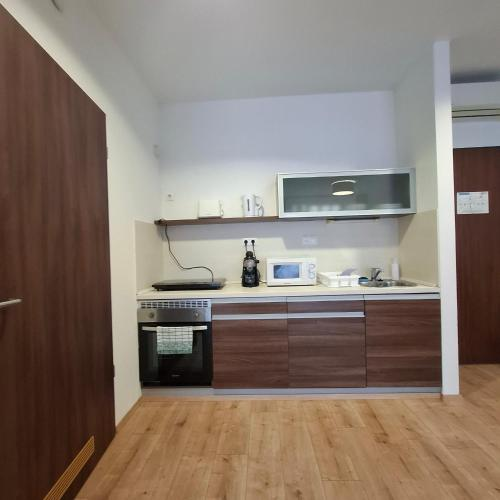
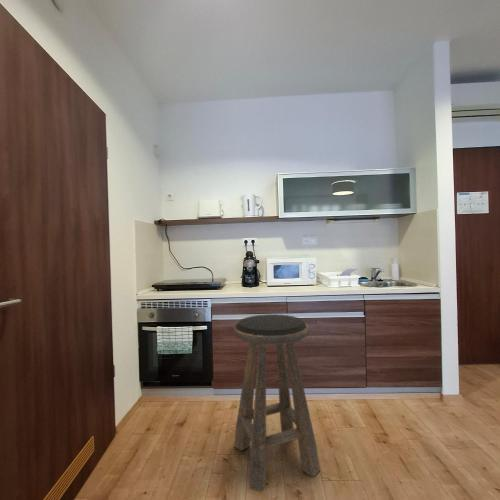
+ stool (279, 389)
